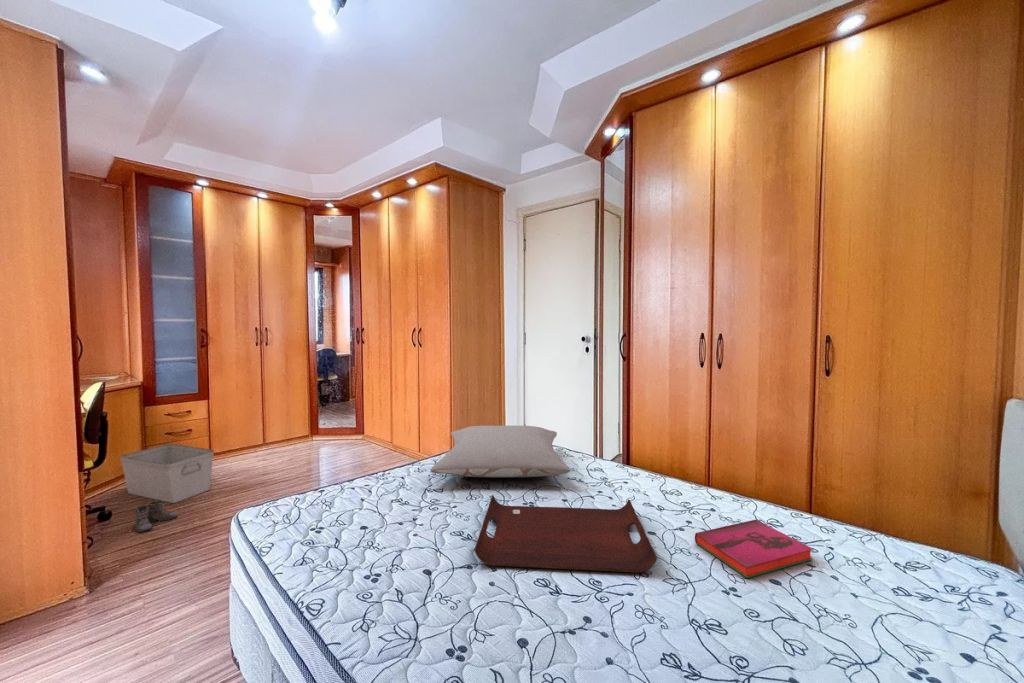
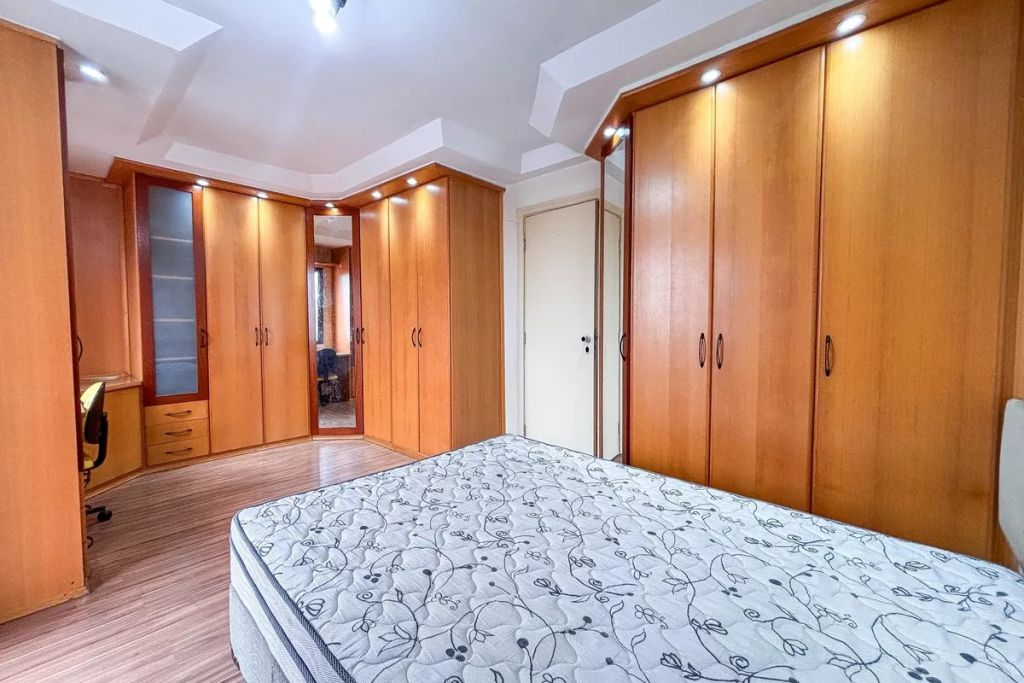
- pillow (502, 449)
- storage bin (168, 472)
- serving tray (561, 528)
- hardback book (751, 545)
- boots (152, 514)
